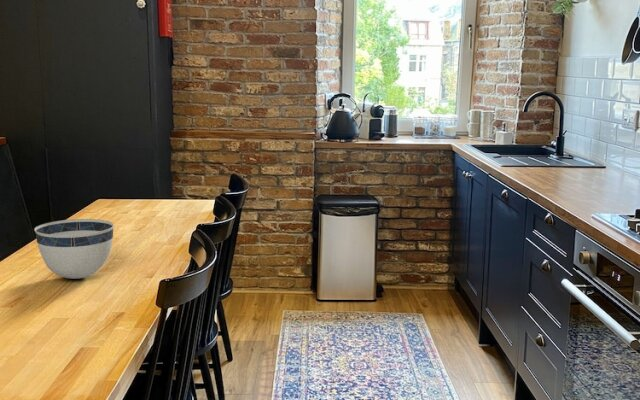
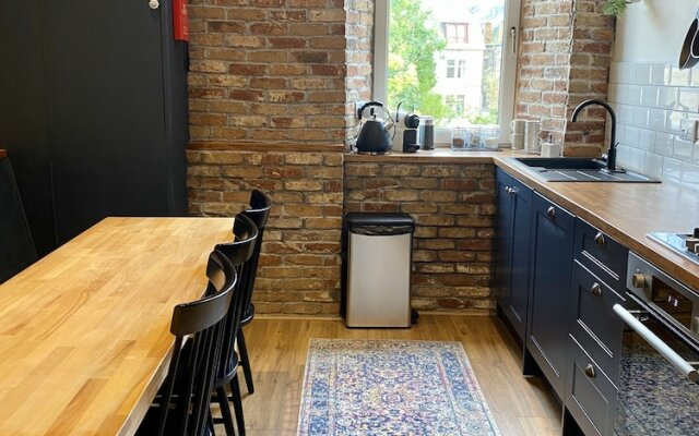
- bowl (76, 252)
